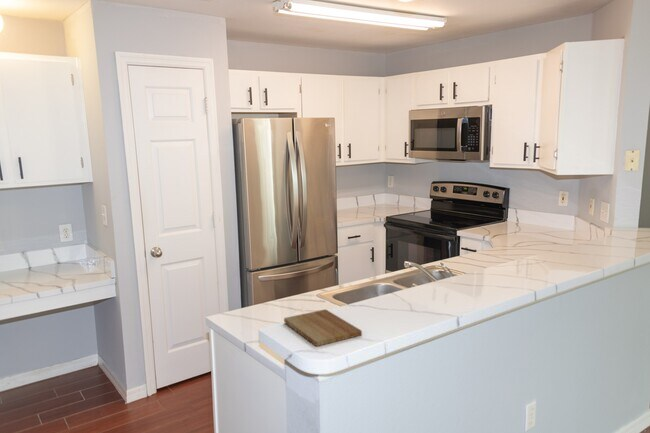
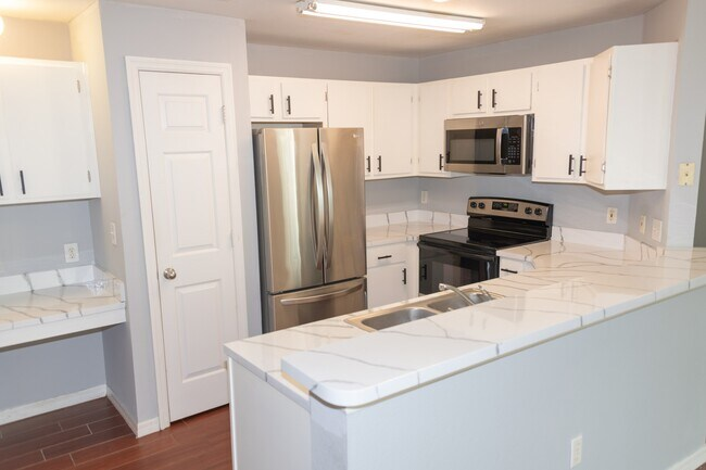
- cutting board (321, 326)
